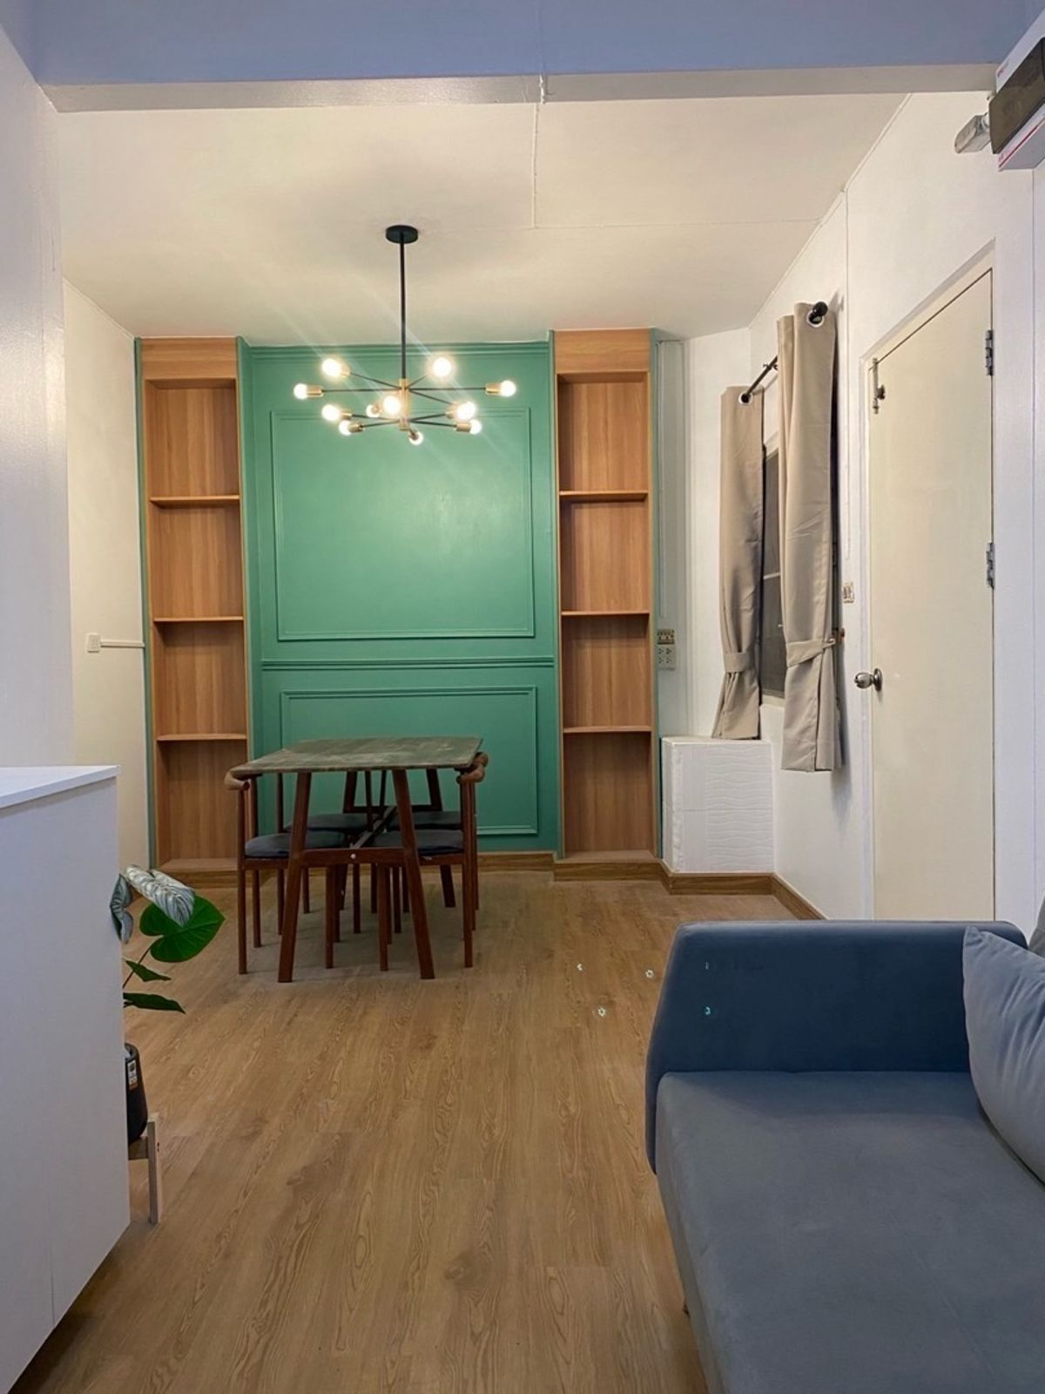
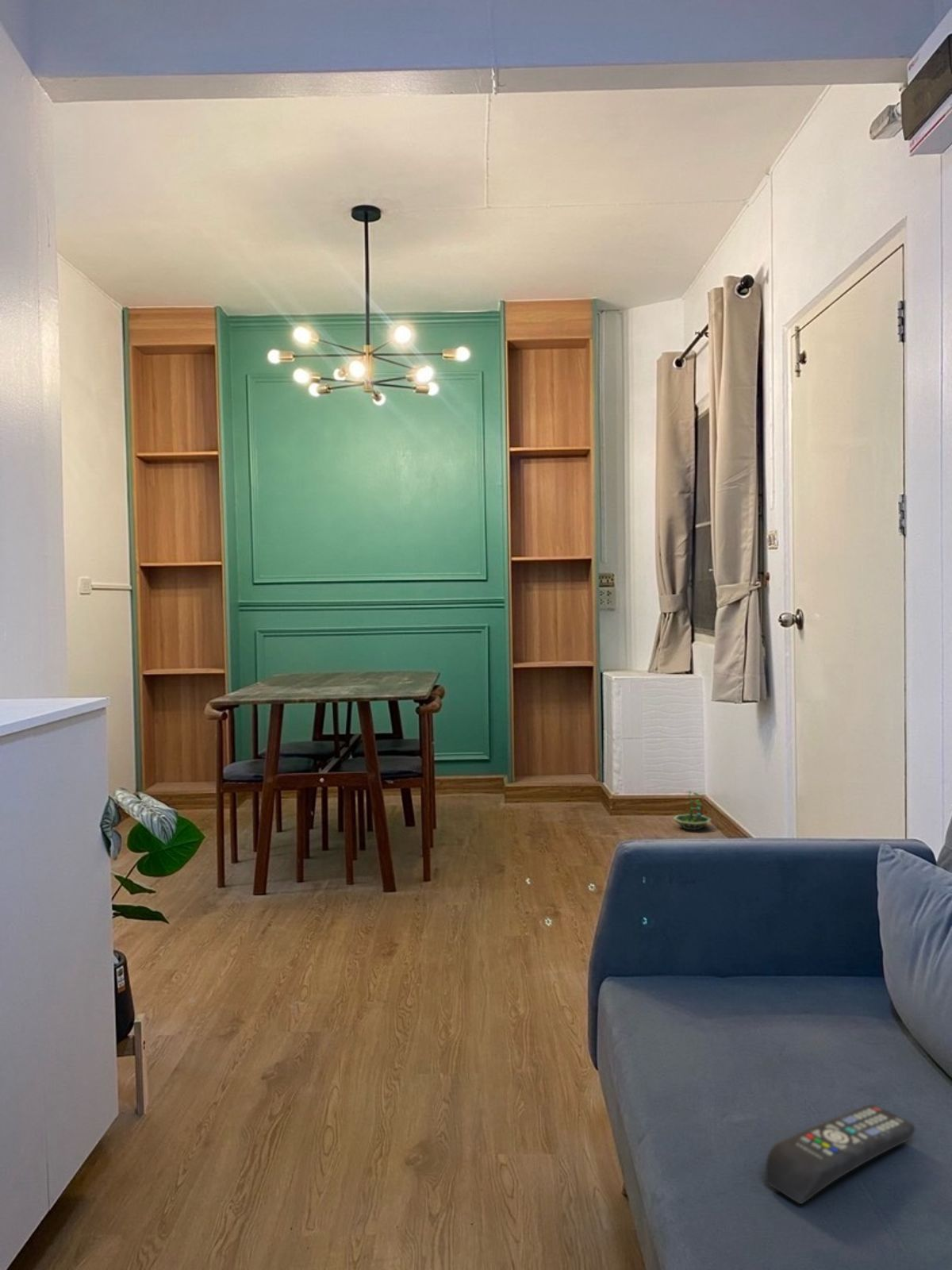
+ remote control (841, 1145)
+ terrarium (690, 798)
